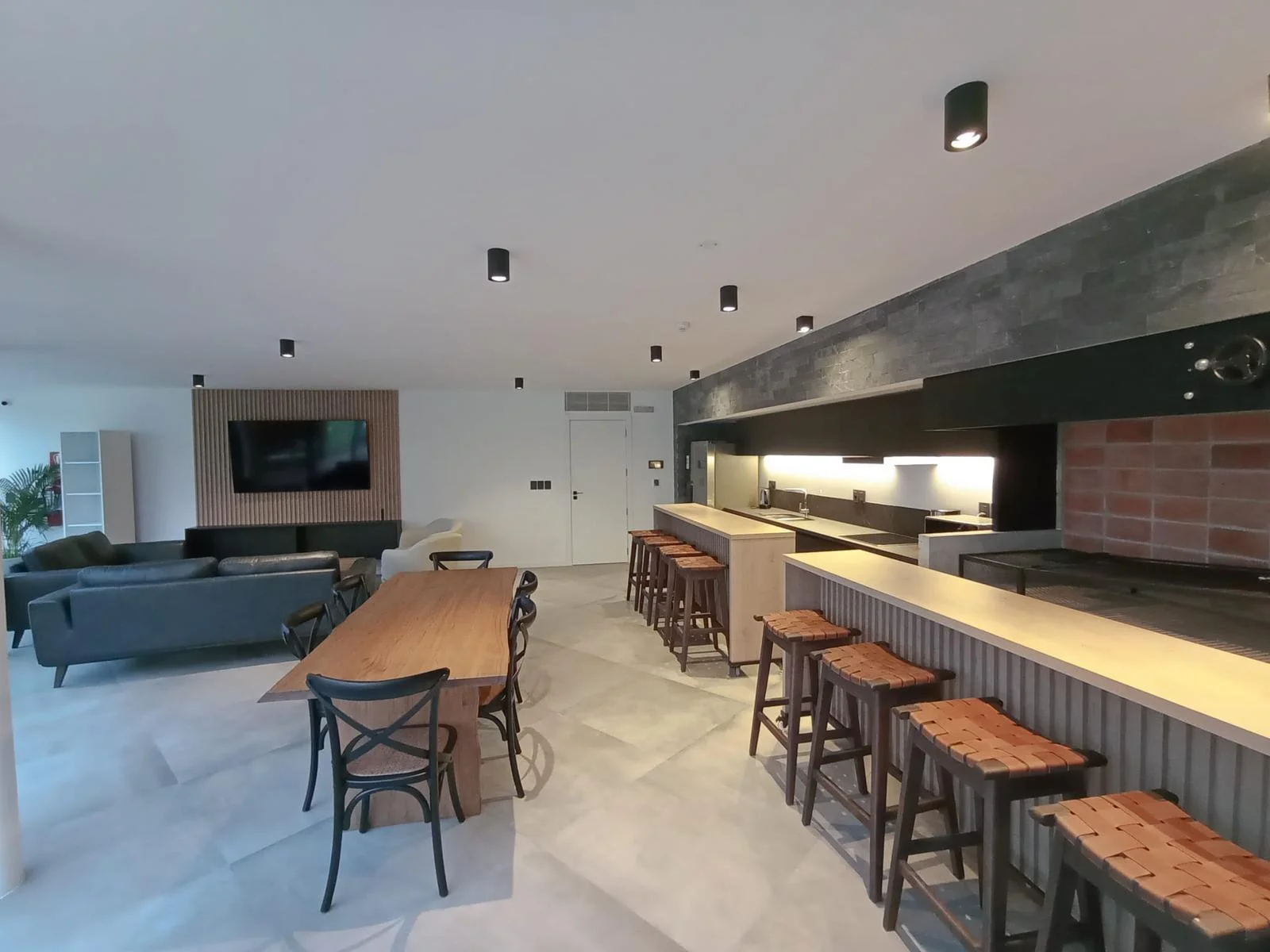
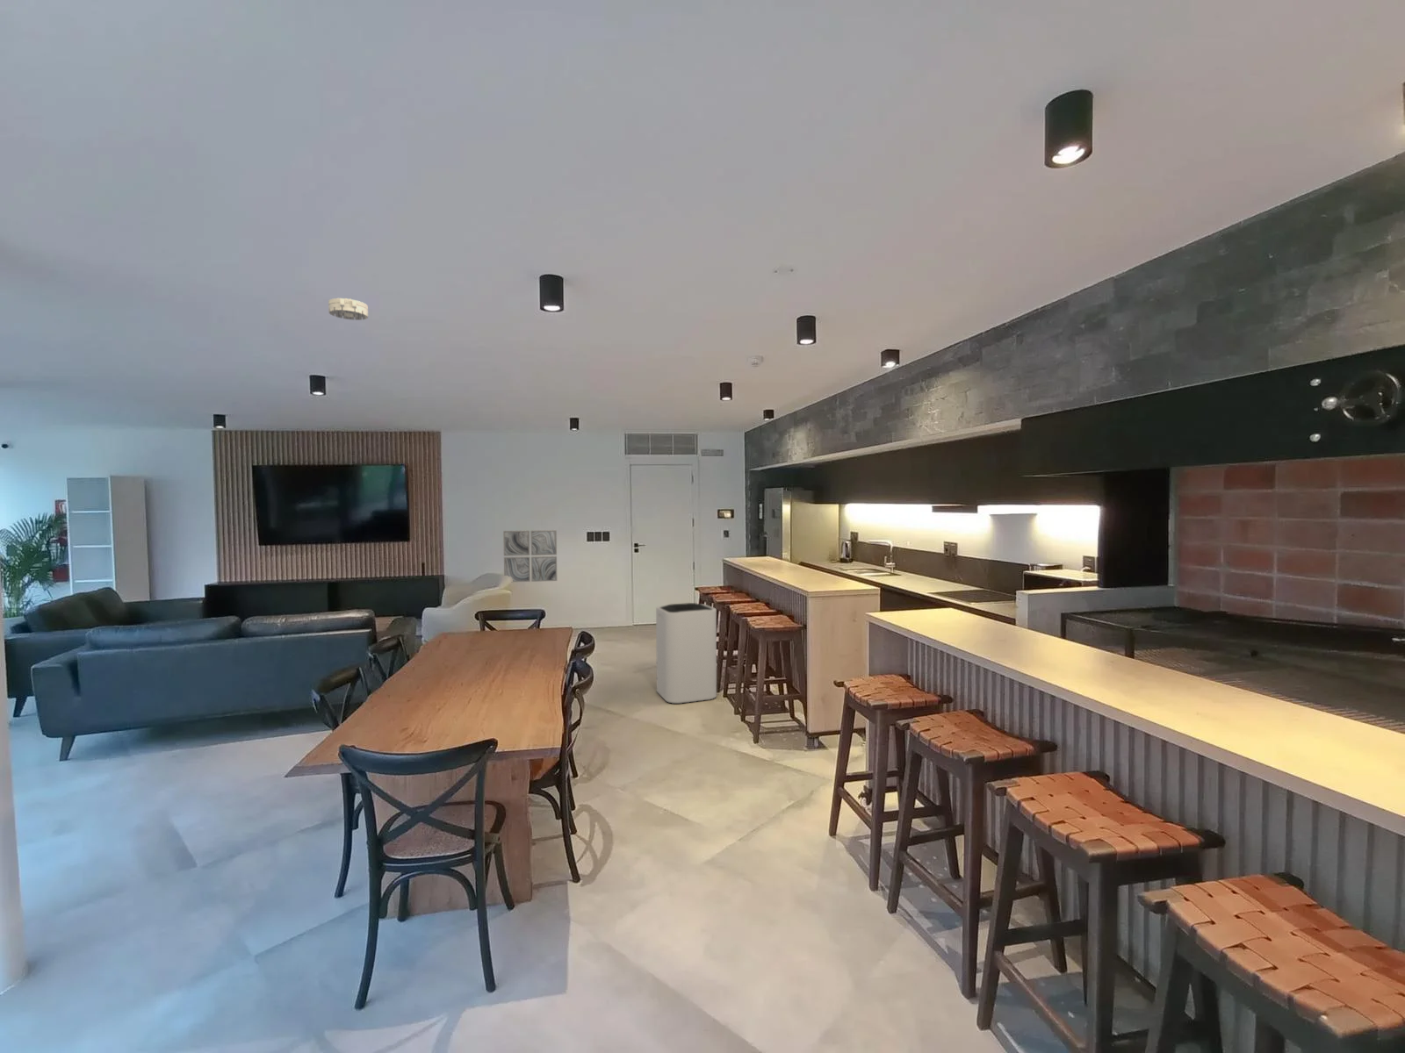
+ smoke detector (347, 307)
+ trash can (686, 650)
+ wall art (531, 556)
